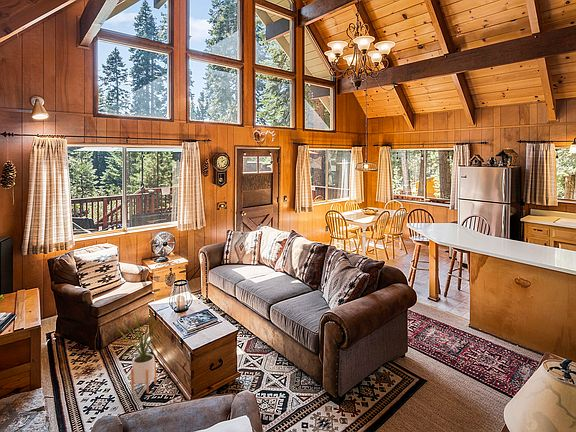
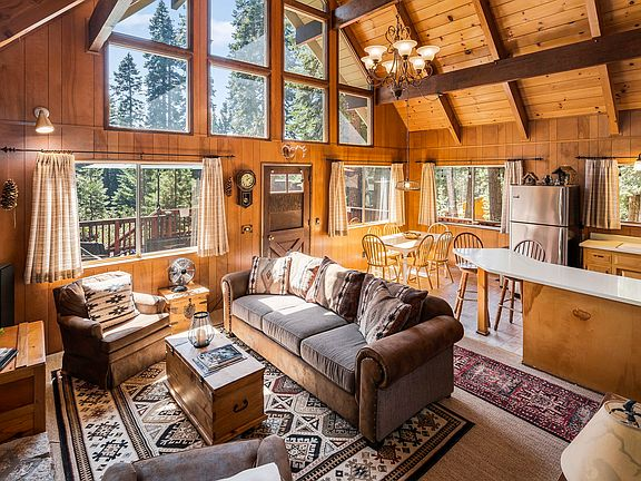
- house plant (144, 349)
